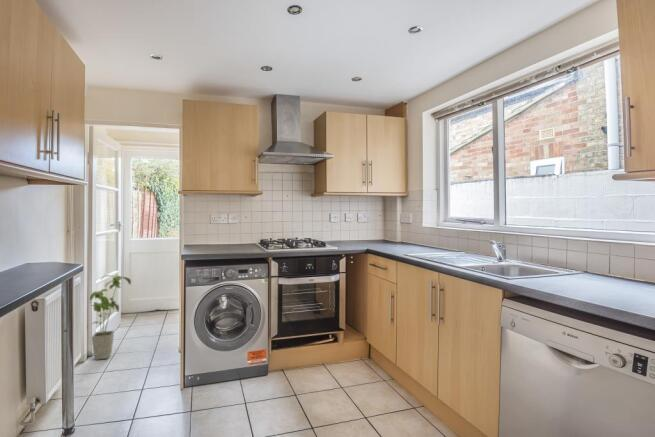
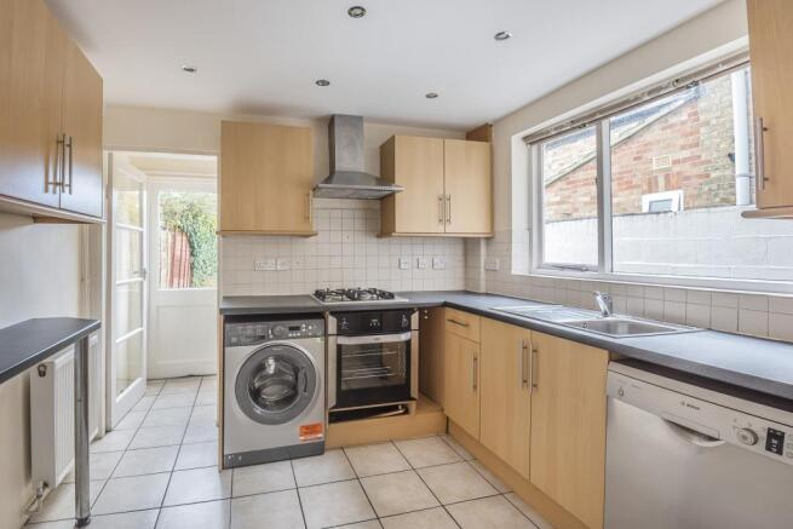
- house plant (109, 314)
